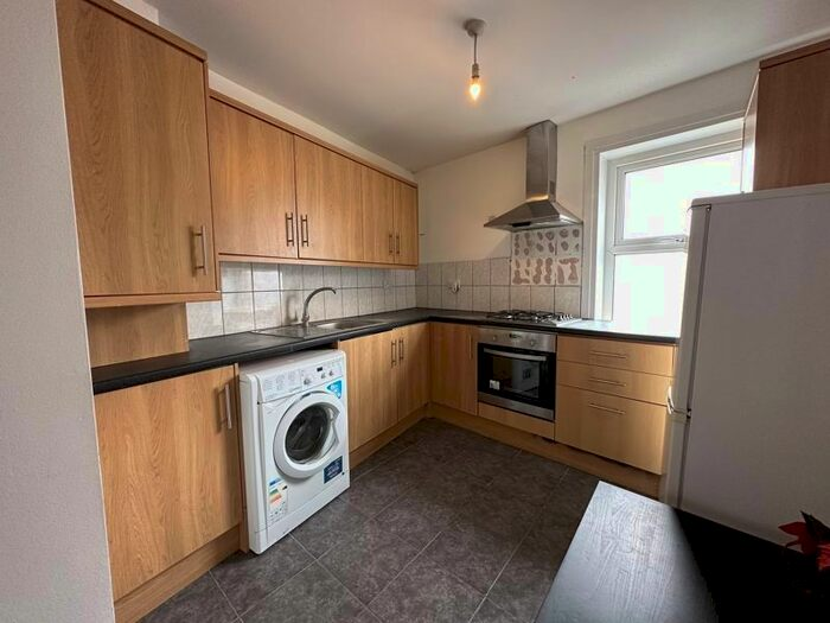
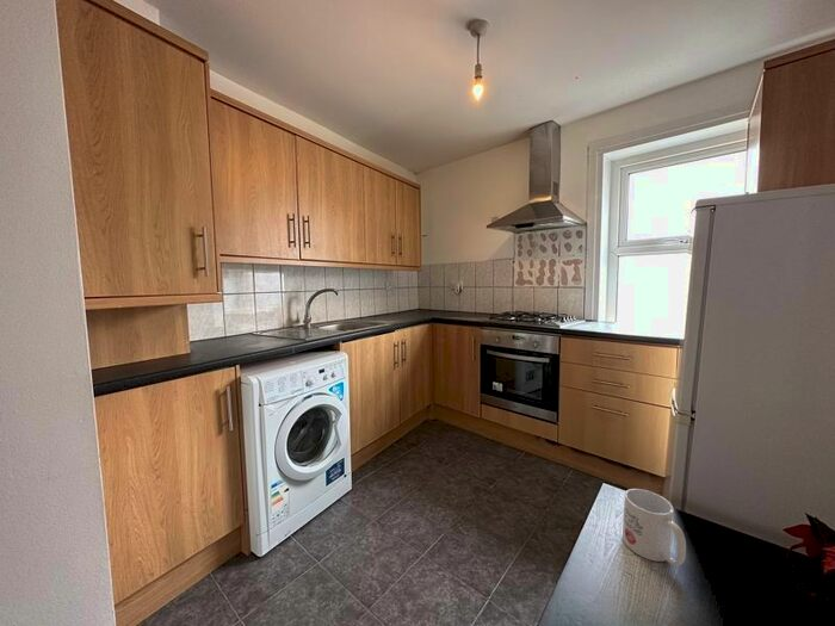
+ mug (654, 528)
